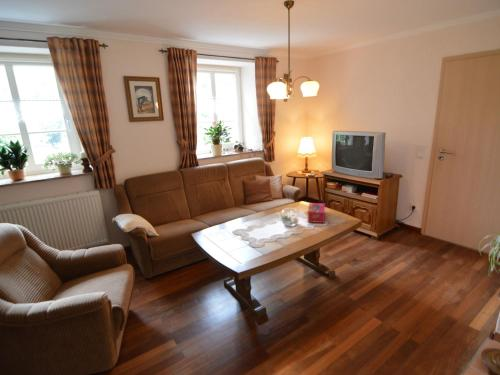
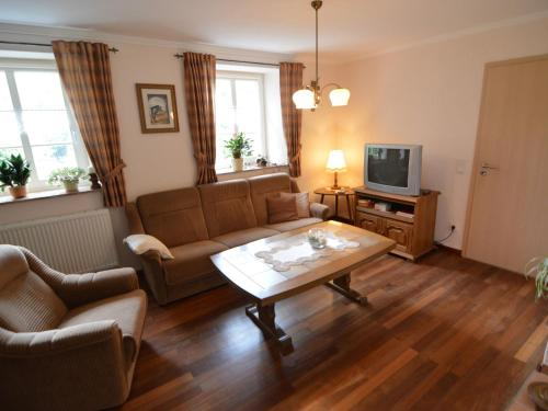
- tissue box (316, 212)
